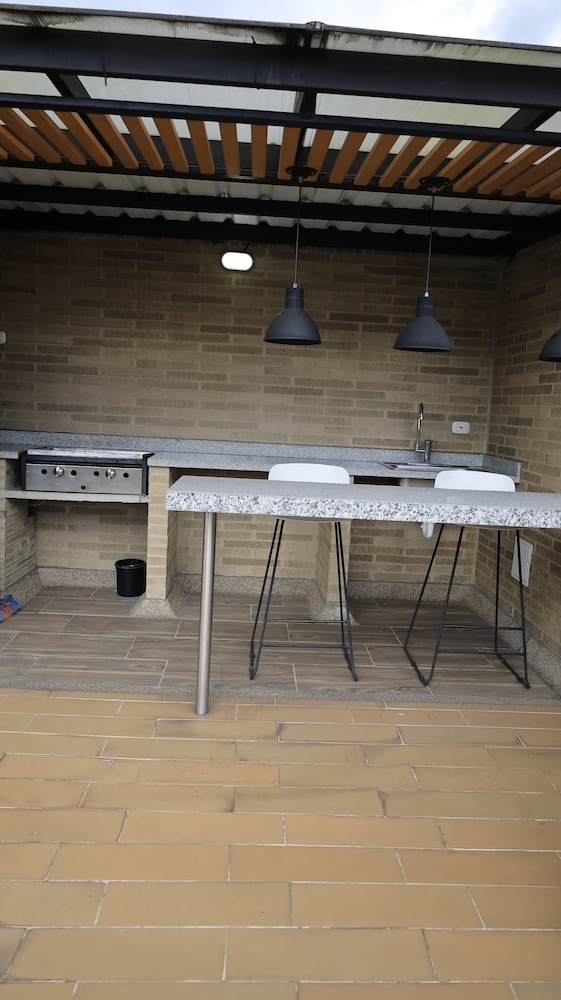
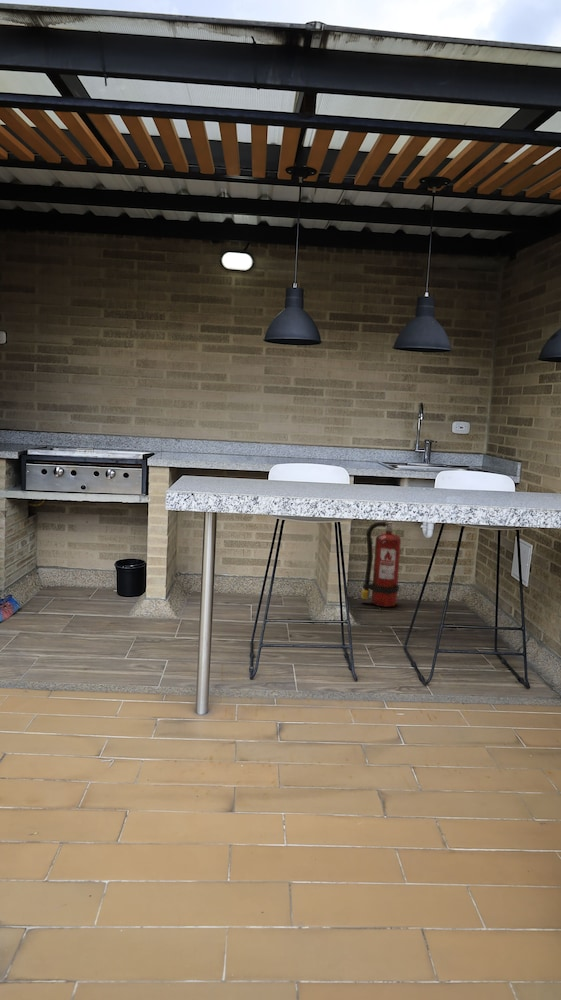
+ fire extinguisher (382, 560)
